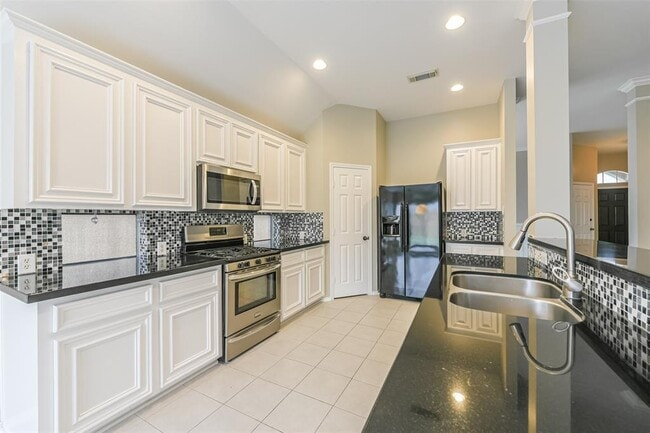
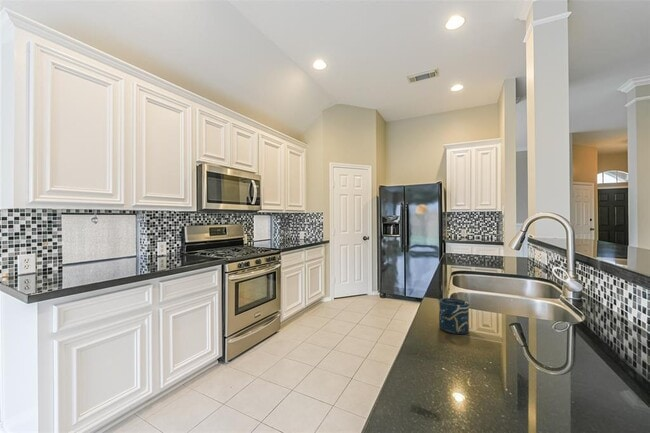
+ cup (451, 316)
